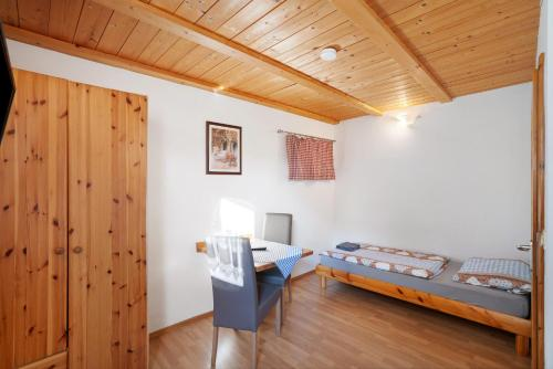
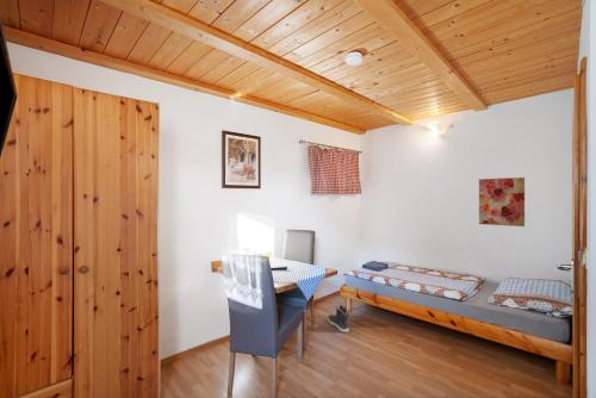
+ wall art (501, 201)
+ sneaker (337, 313)
